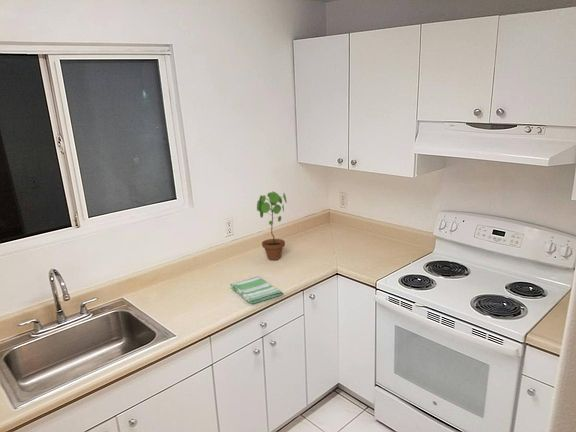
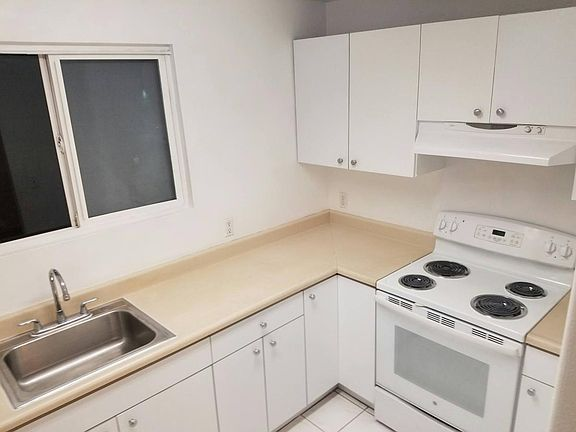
- potted plant (271, 225)
- dish towel (255, 288)
